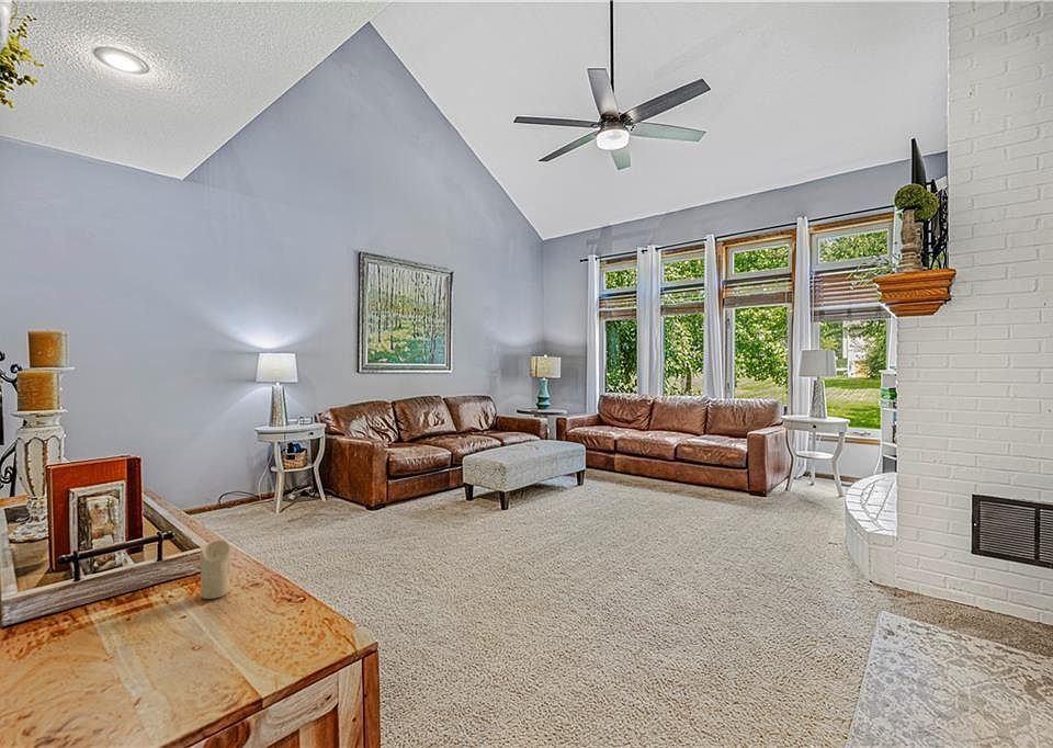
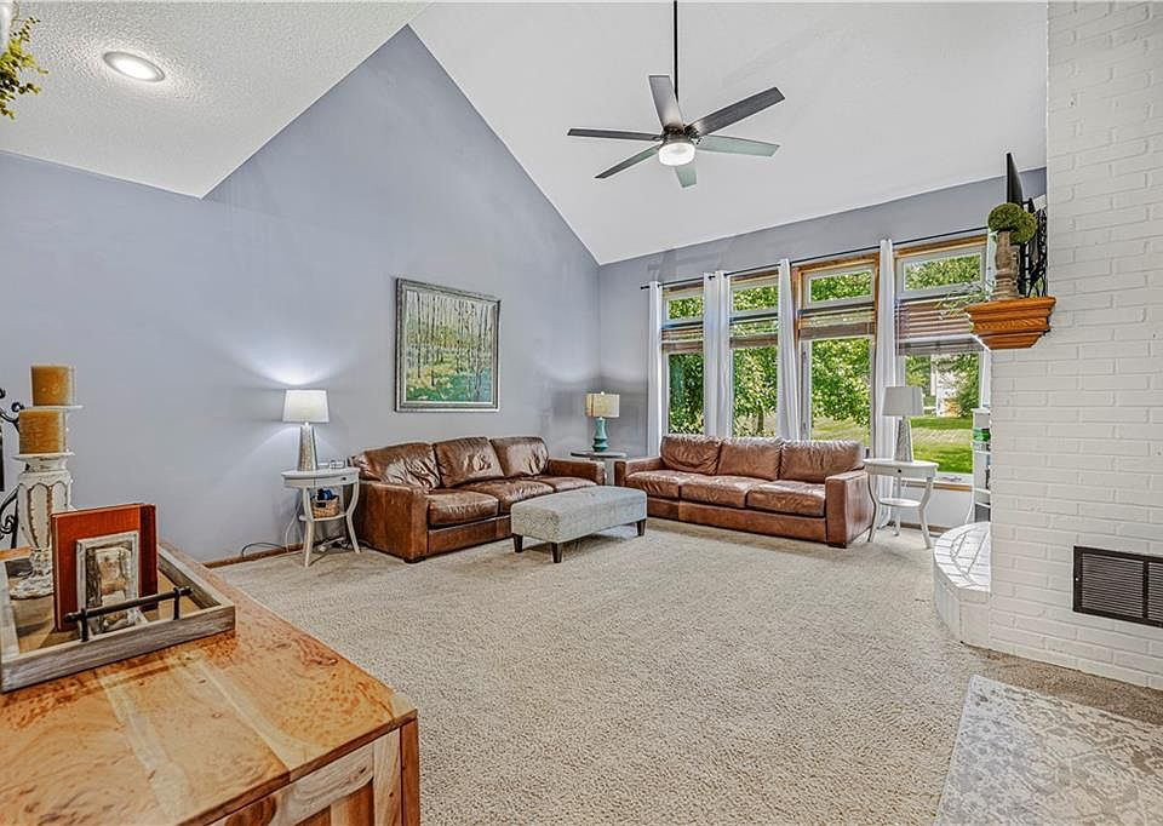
- candle (214, 569)
